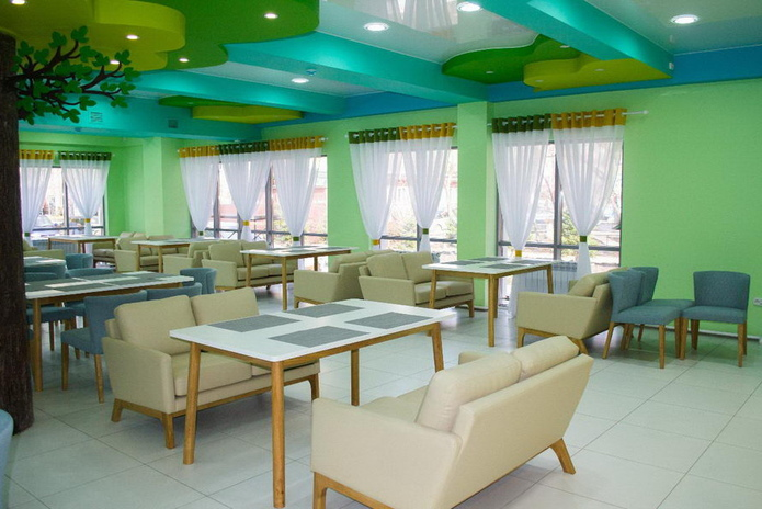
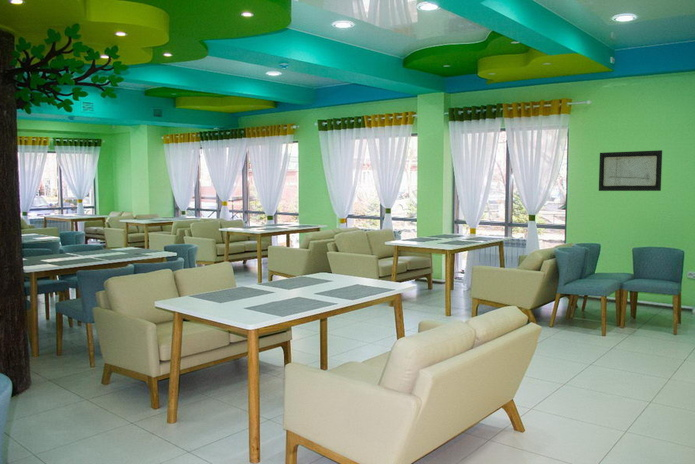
+ wall art (629, 171)
